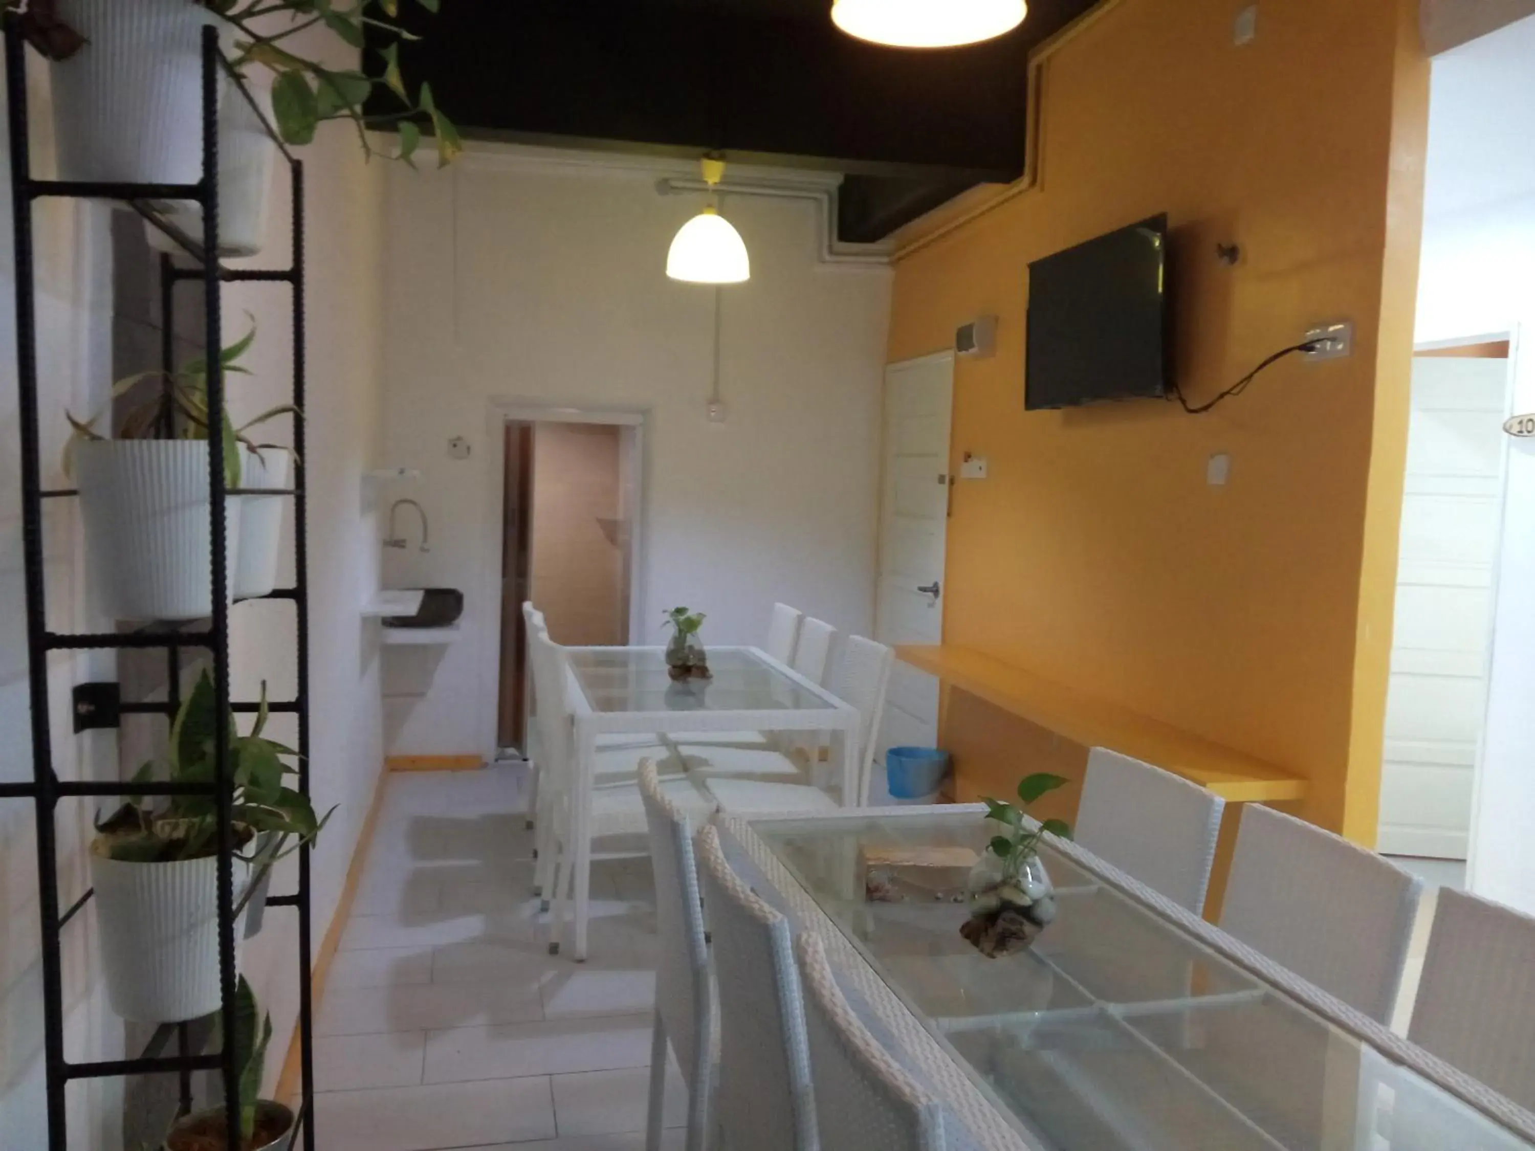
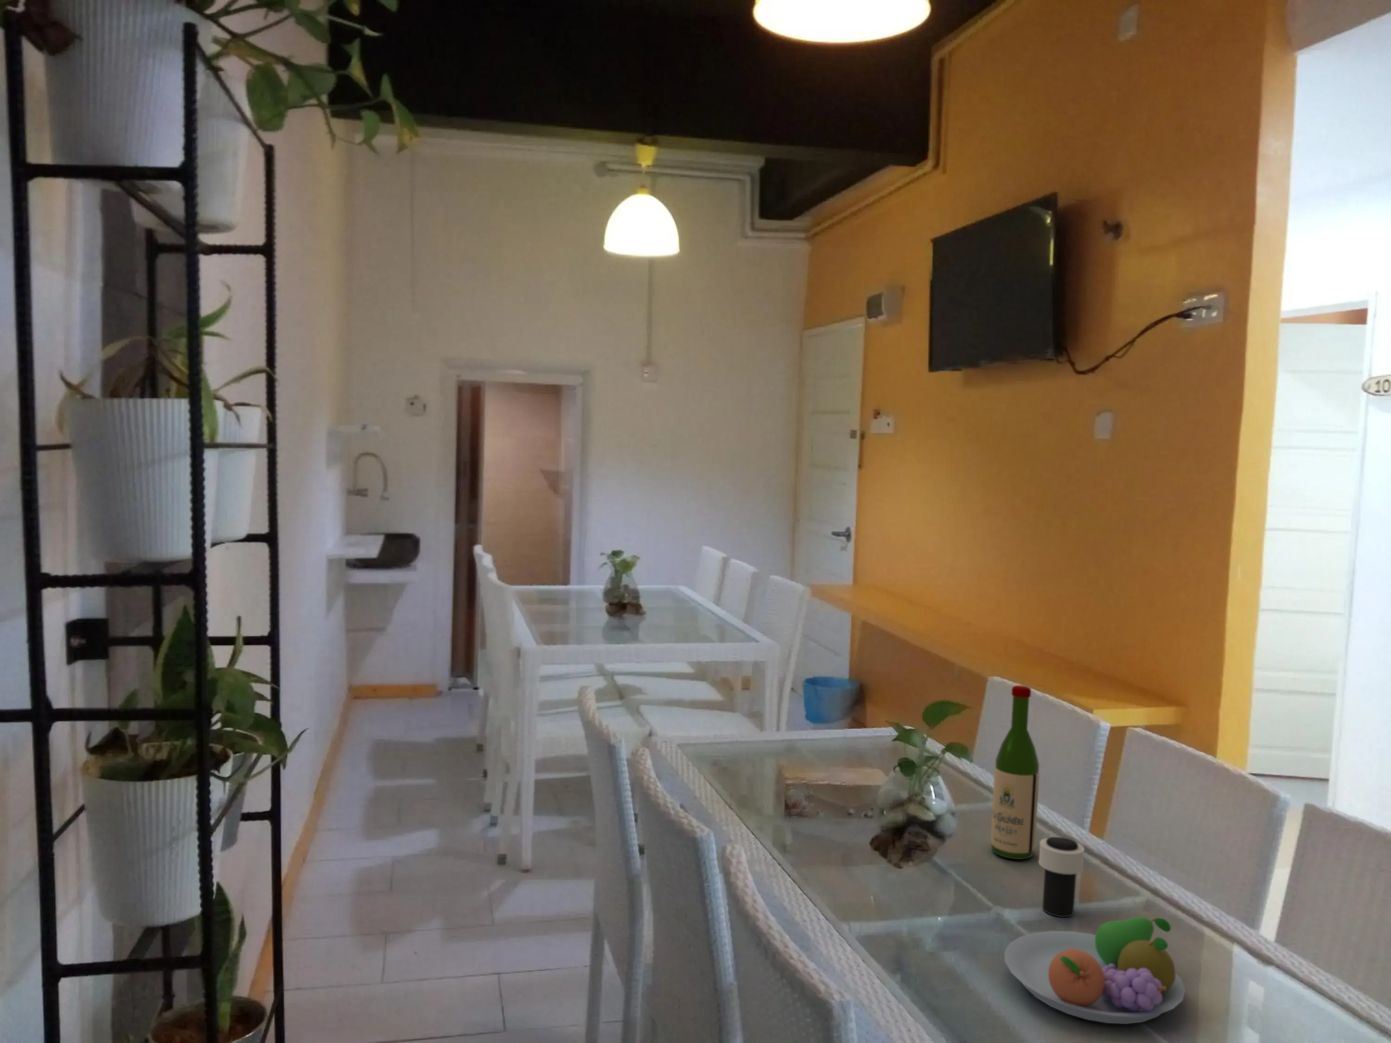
+ wine bottle (1016, 770)
+ fruit bowl (1100, 954)
+ cup (1060, 876)
